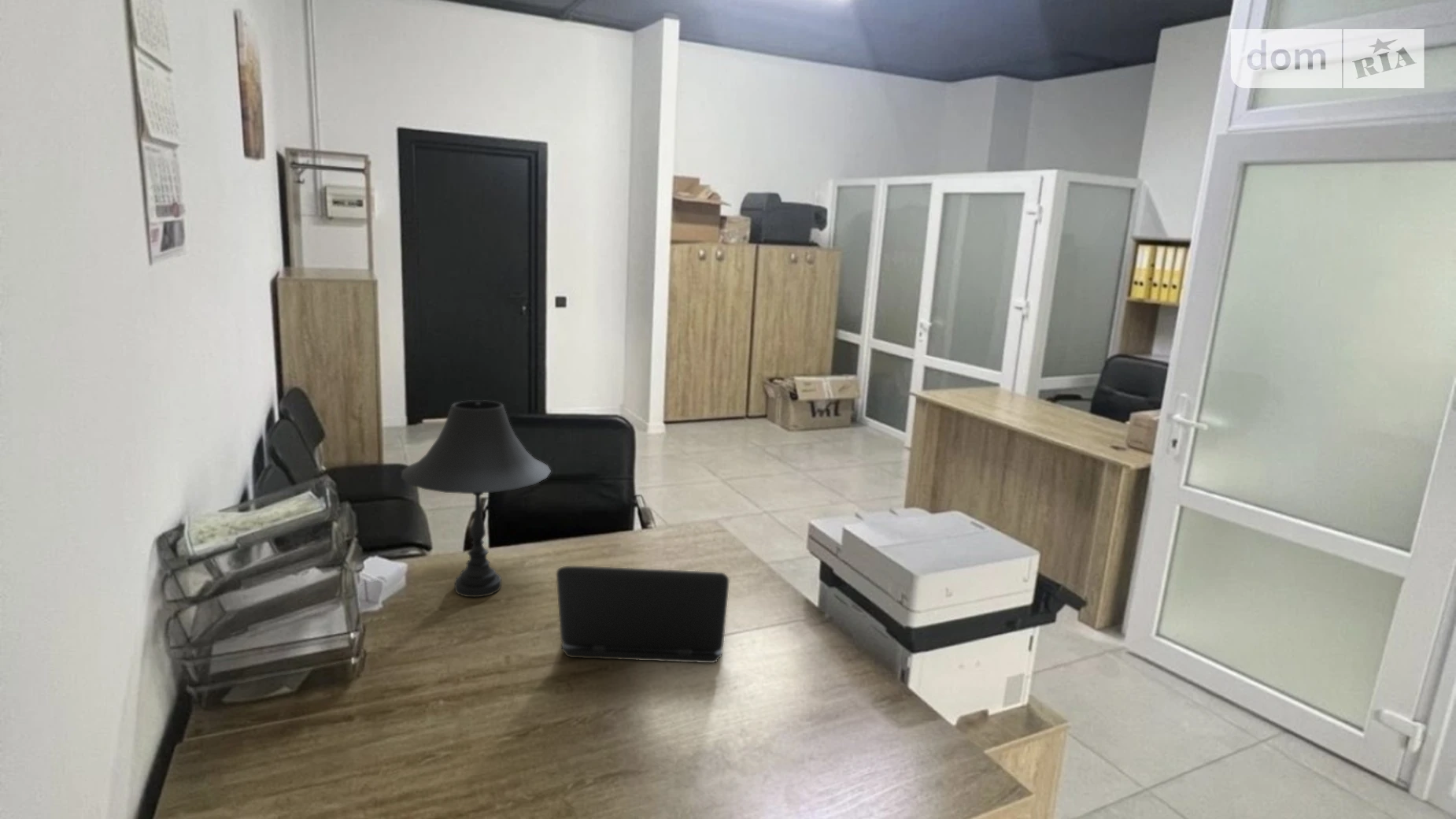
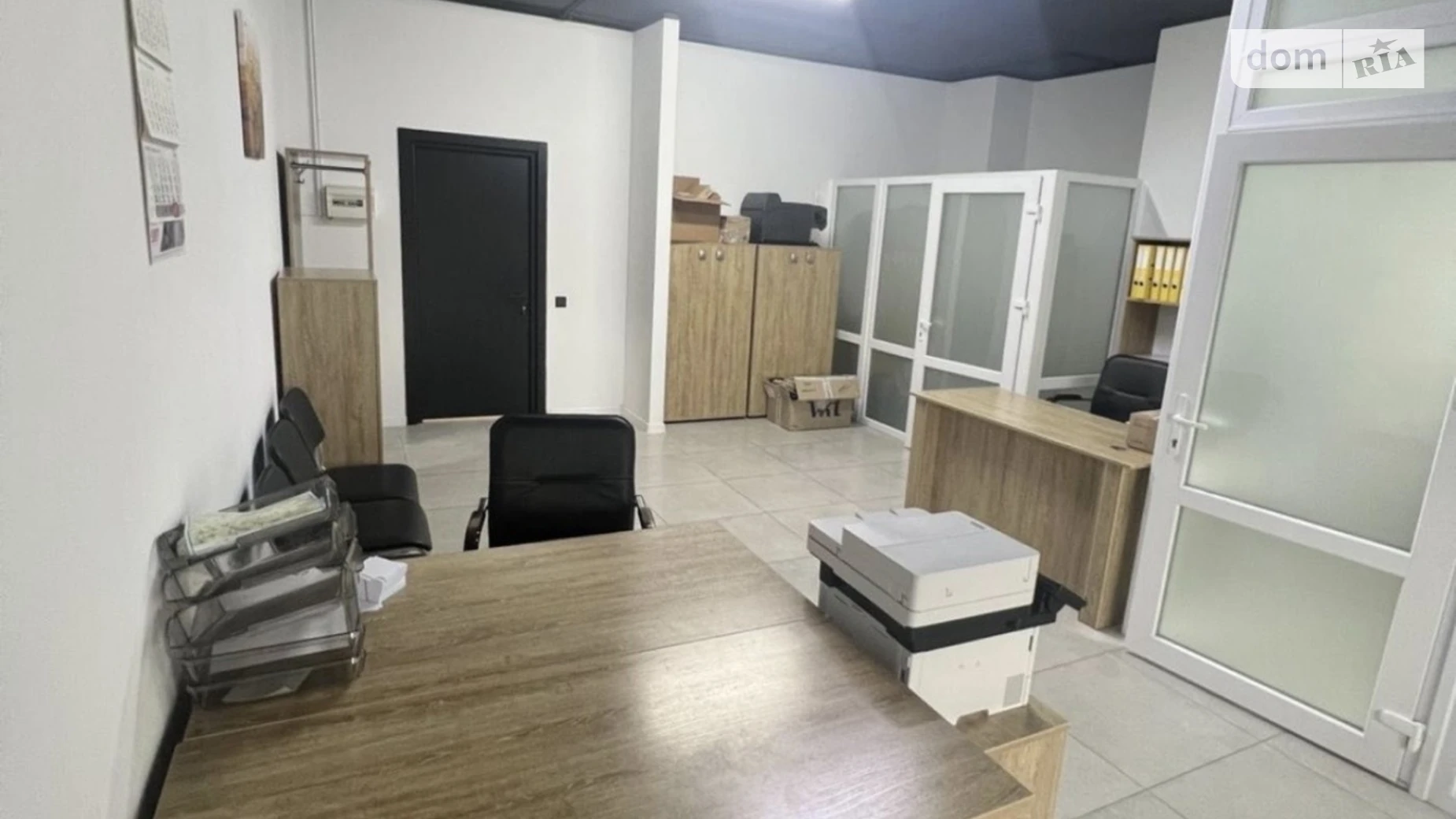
- table lamp (478, 498)
- laptop (646, 594)
